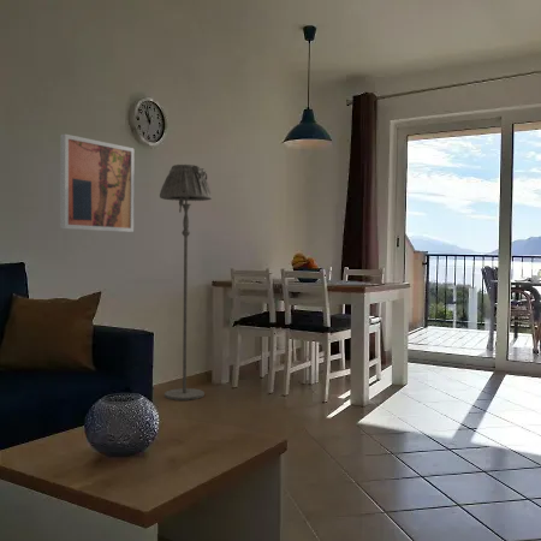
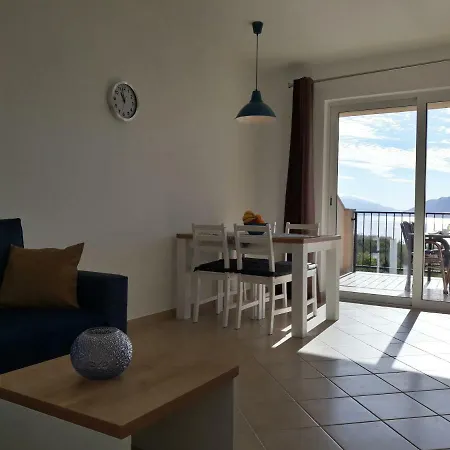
- wall art (99, 185)
- floor lamp (185, 281)
